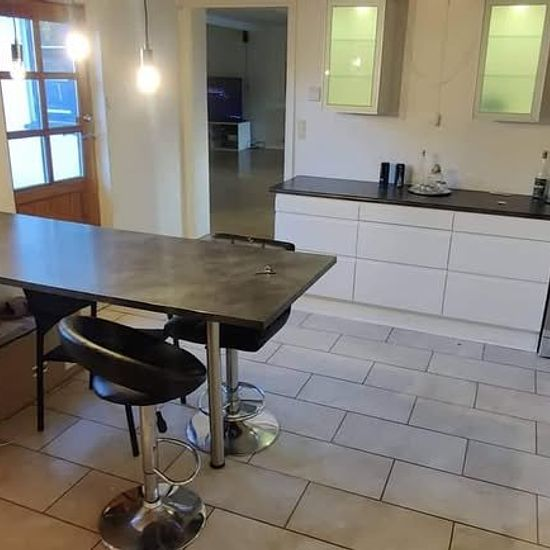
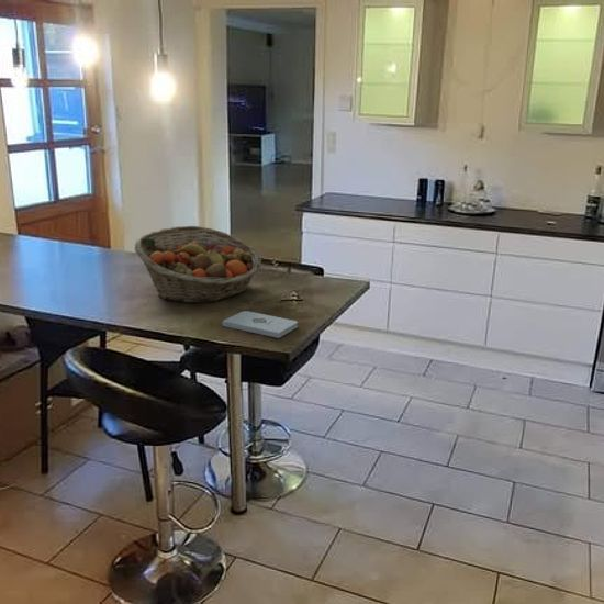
+ fruit basket (199, 262)
+ notepad (260, 323)
